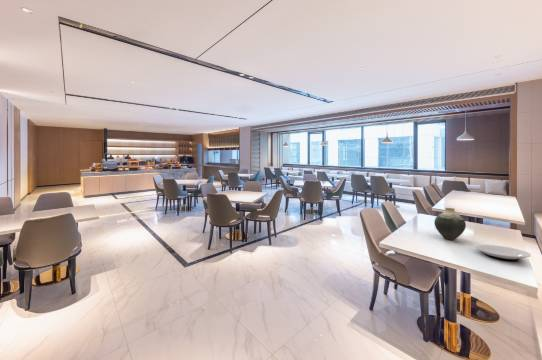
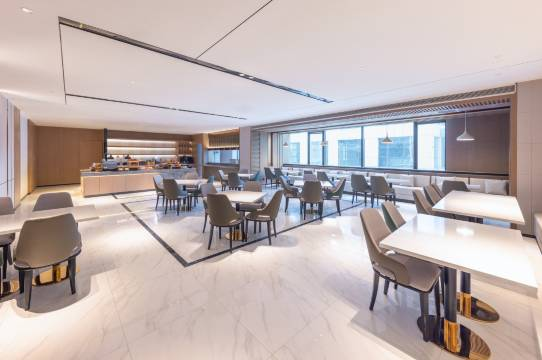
- plate (501, 253)
- vase (449, 223)
